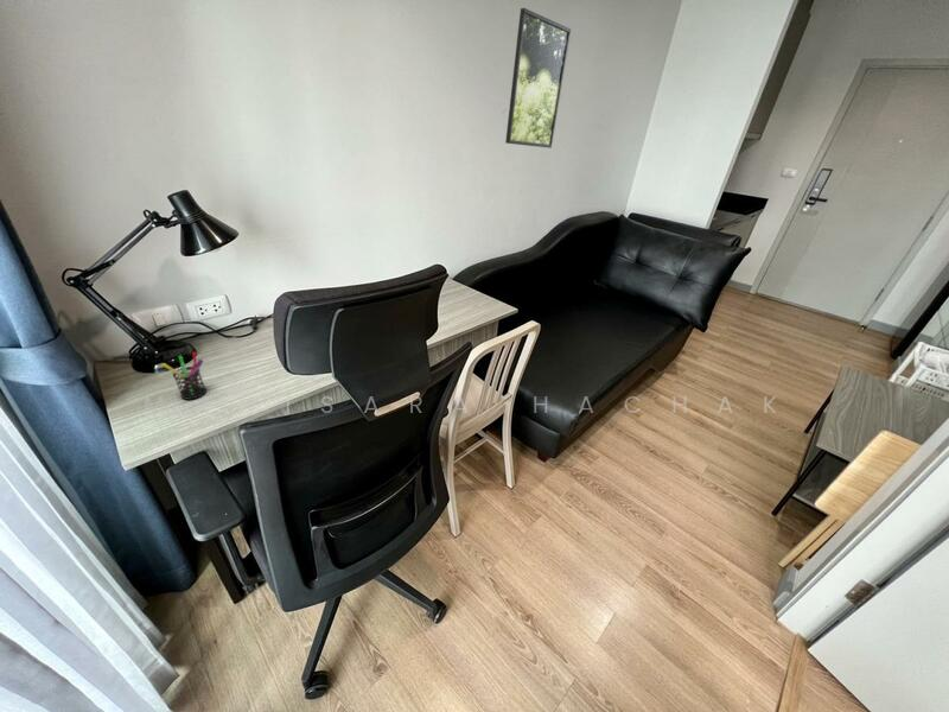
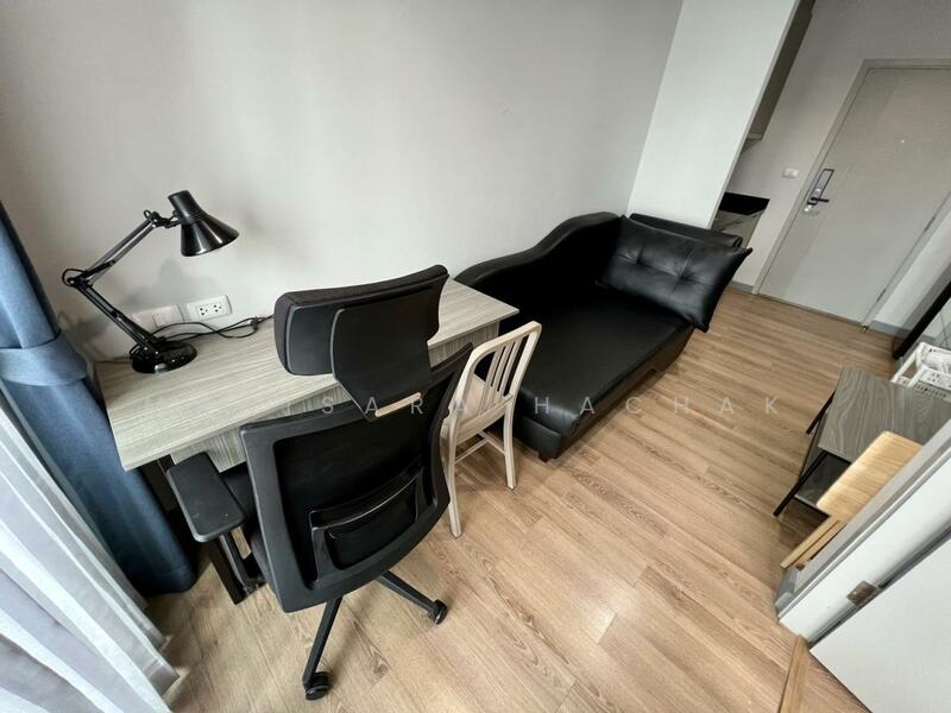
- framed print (537, 87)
- pen holder (187, 373)
